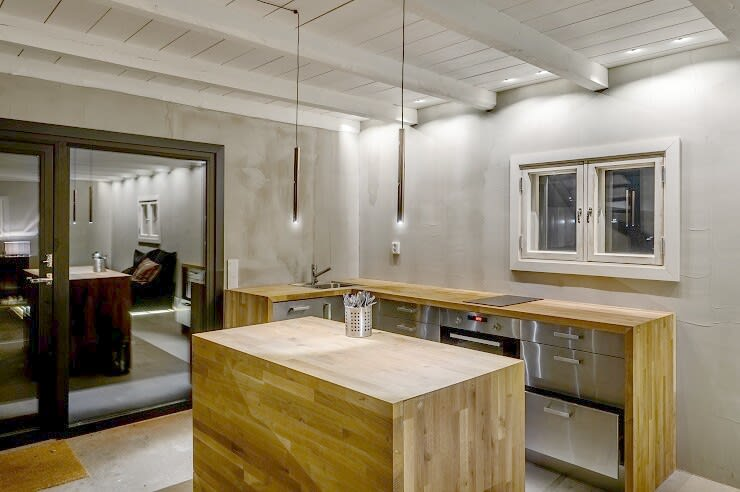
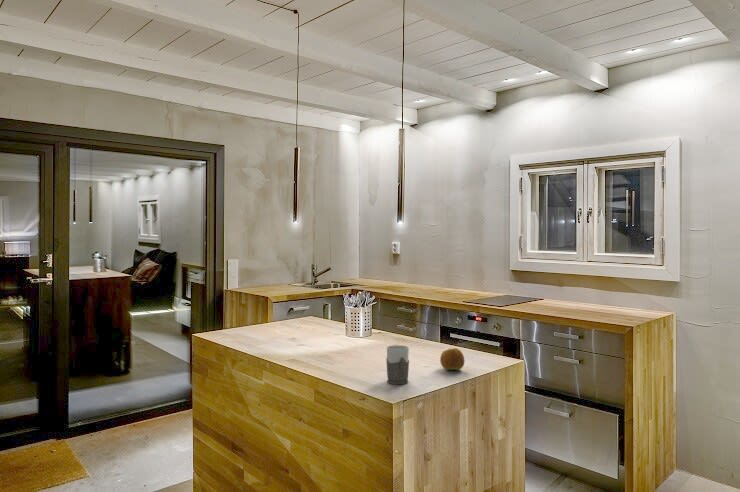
+ apple (452, 358)
+ mug (399, 365)
